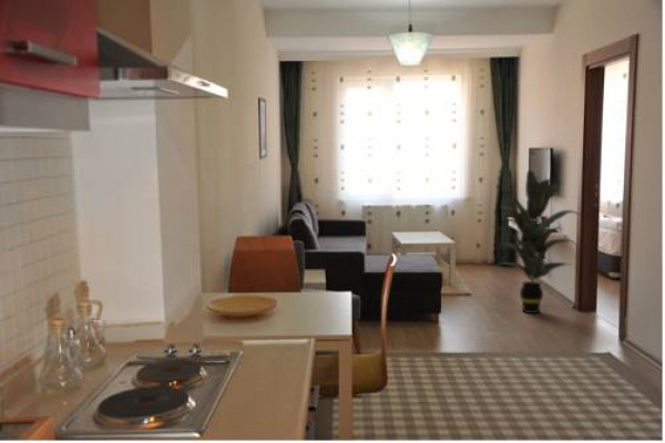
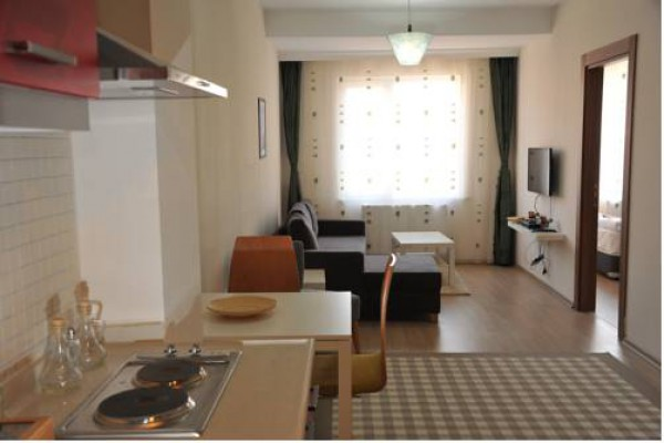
- indoor plant (534, 240)
